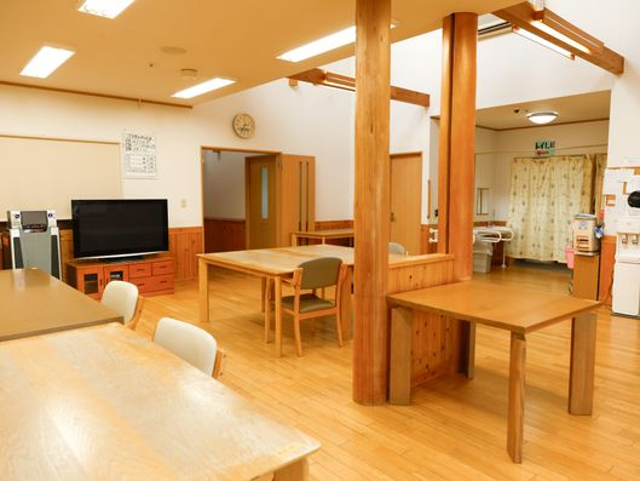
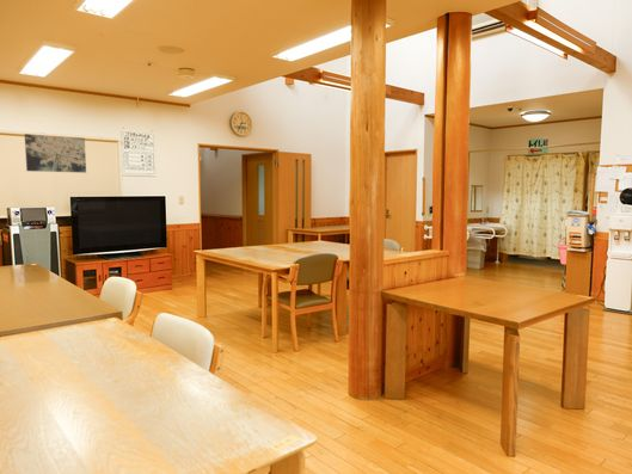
+ wall art (56, 154)
